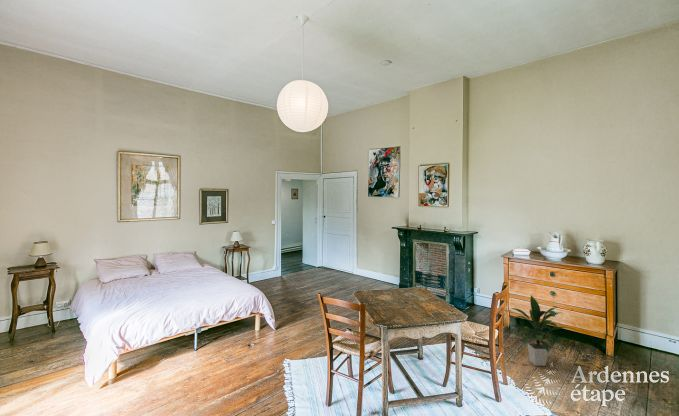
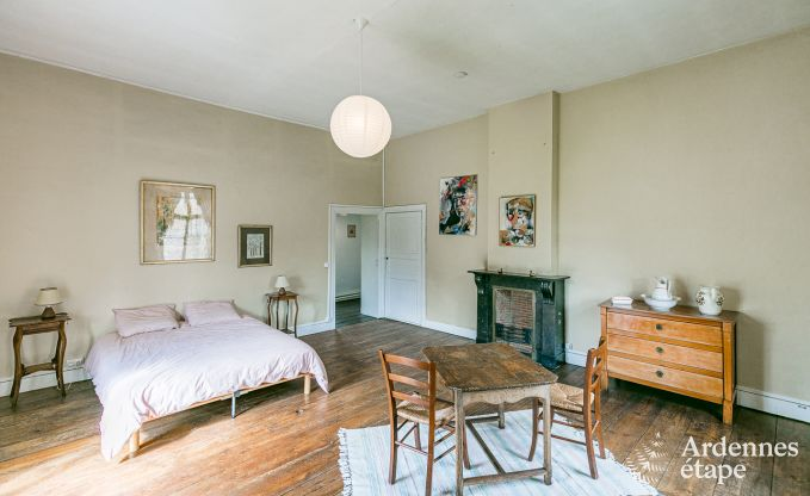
- indoor plant (540, 331)
